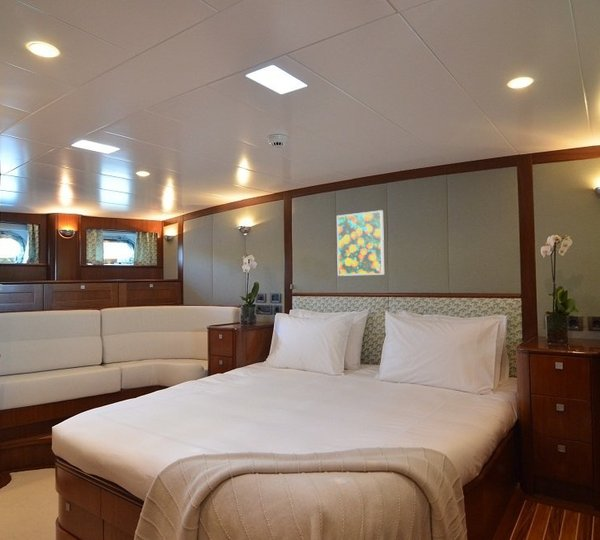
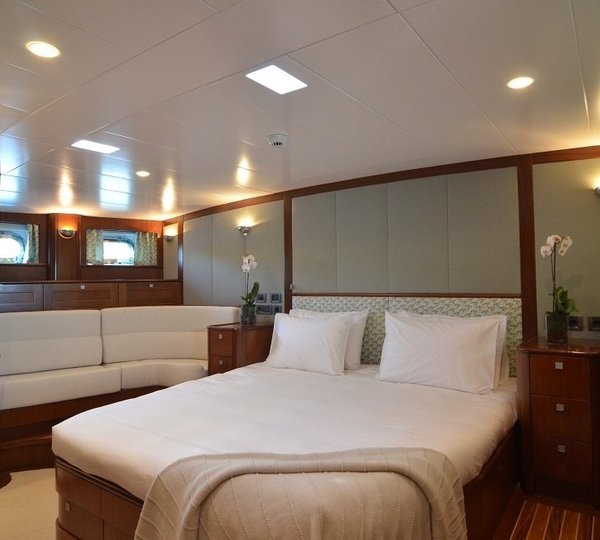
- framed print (359, 244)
